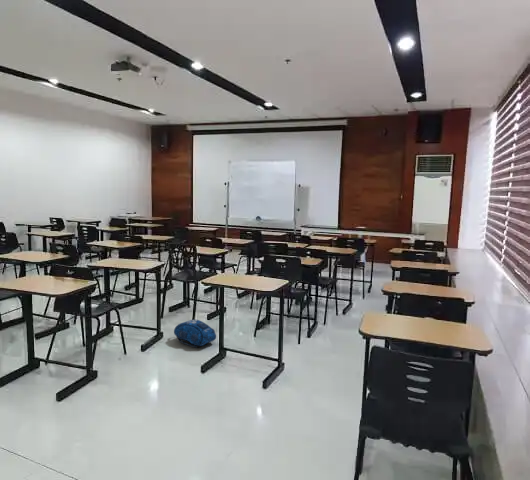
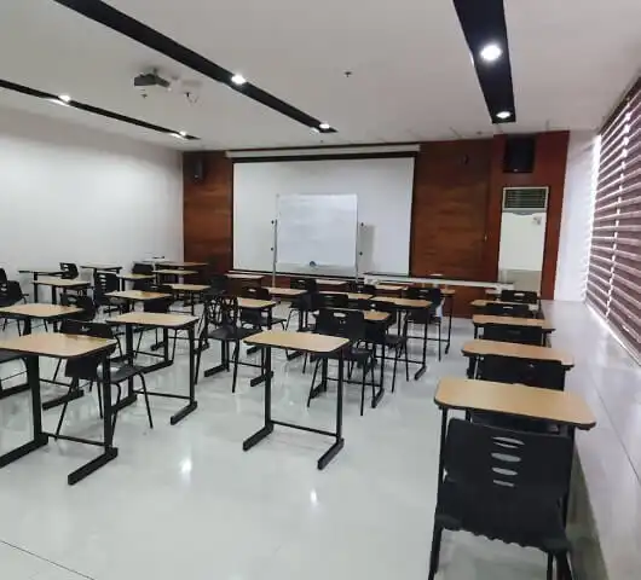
- backpack (193, 331)
